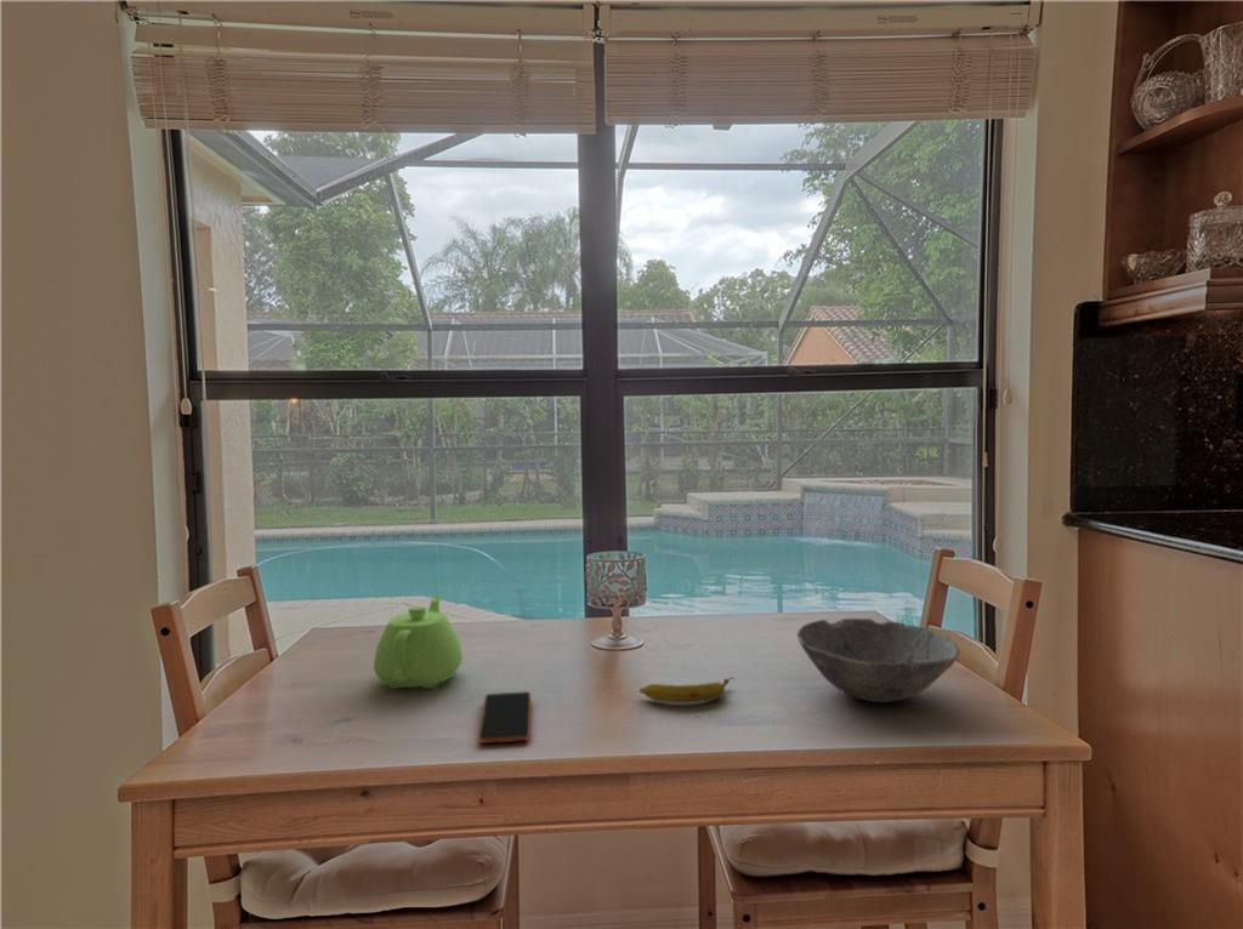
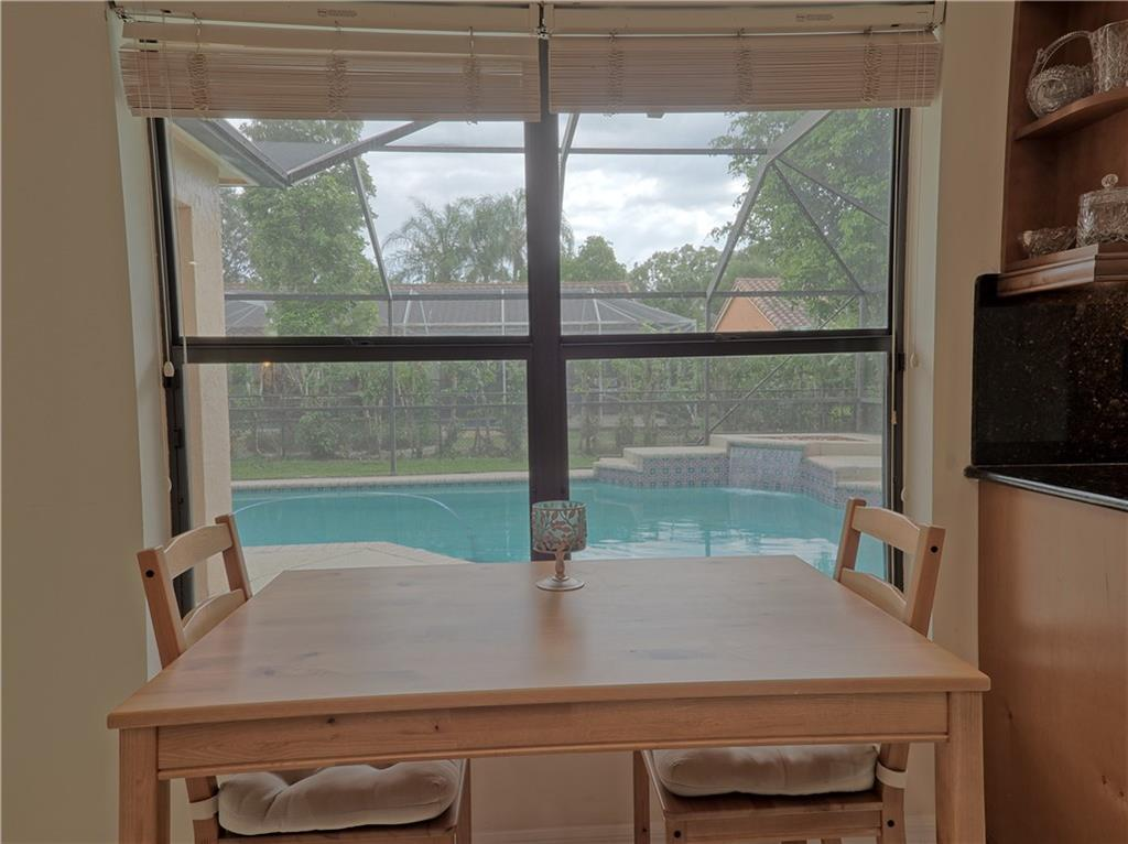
- teapot (420, 642)
- banana (687, 686)
- bowl (874, 666)
- smartphone (506, 716)
